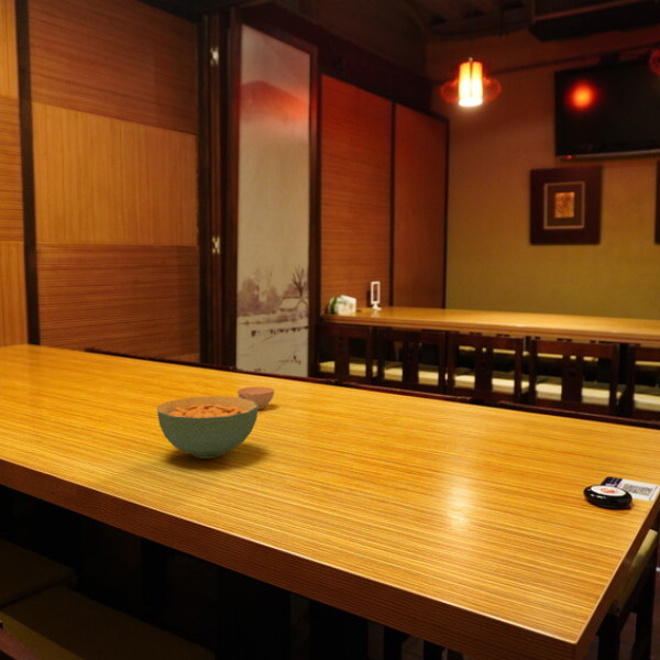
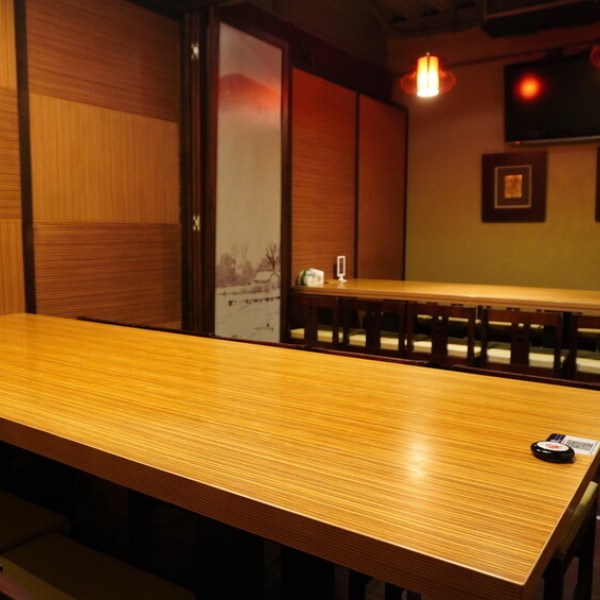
- cereal bowl (208, 430)
- teacup (253, 397)
